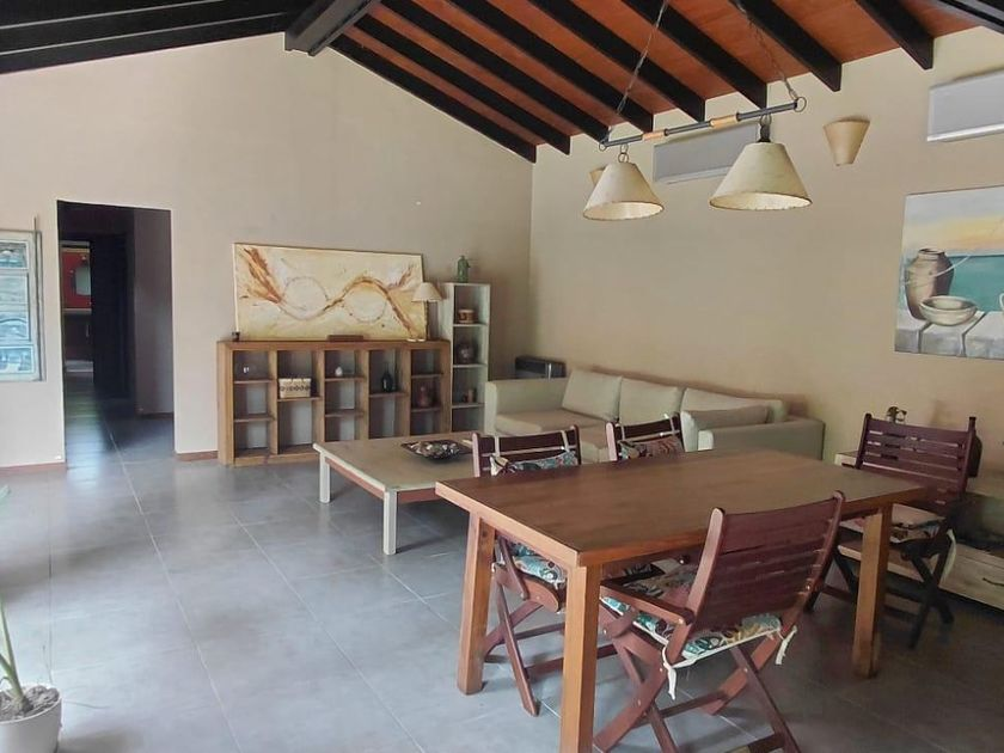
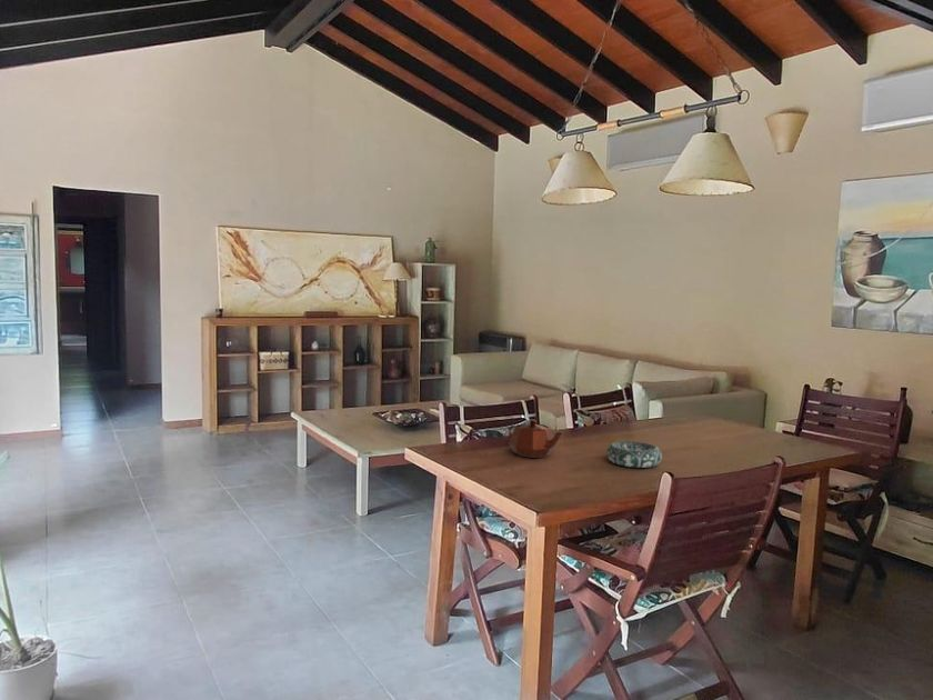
+ decorative bowl (633, 454)
+ teapot (533, 437)
